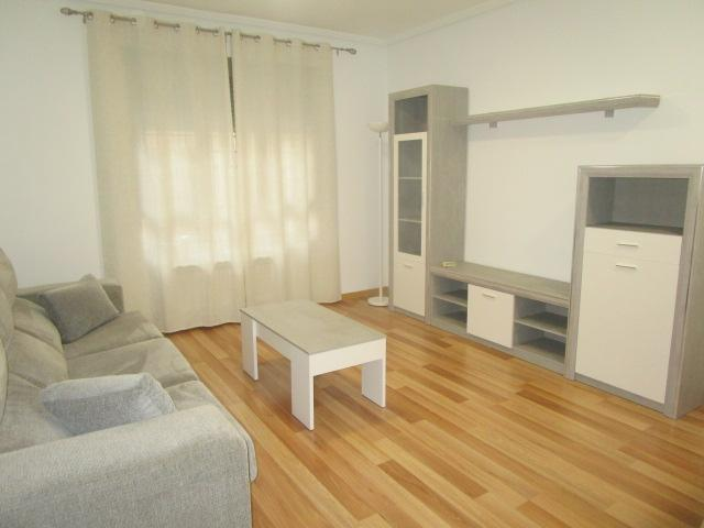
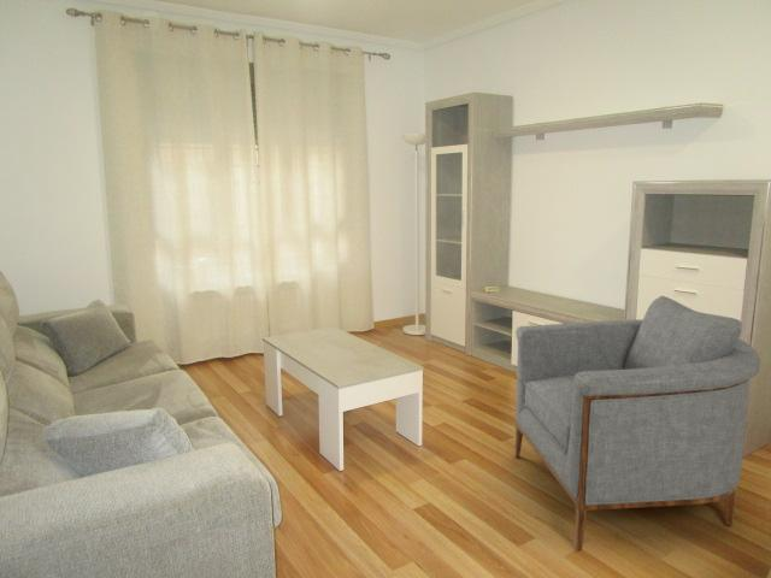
+ armchair (635, 402)
